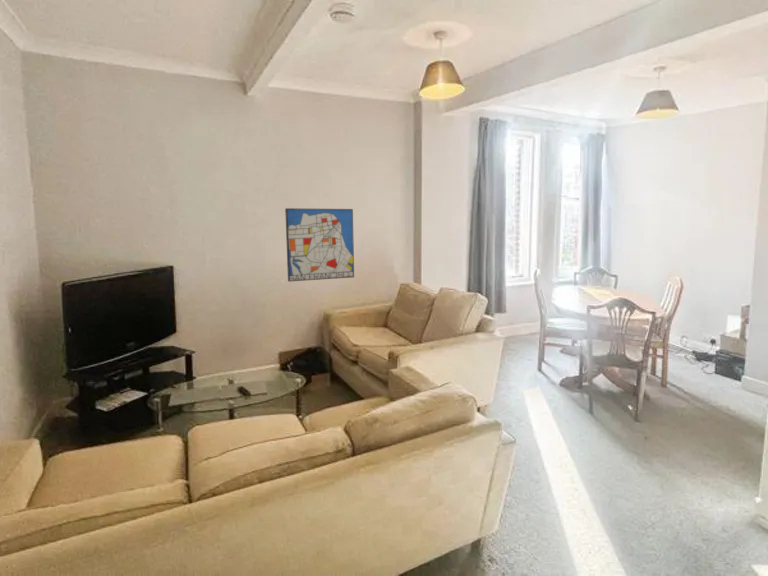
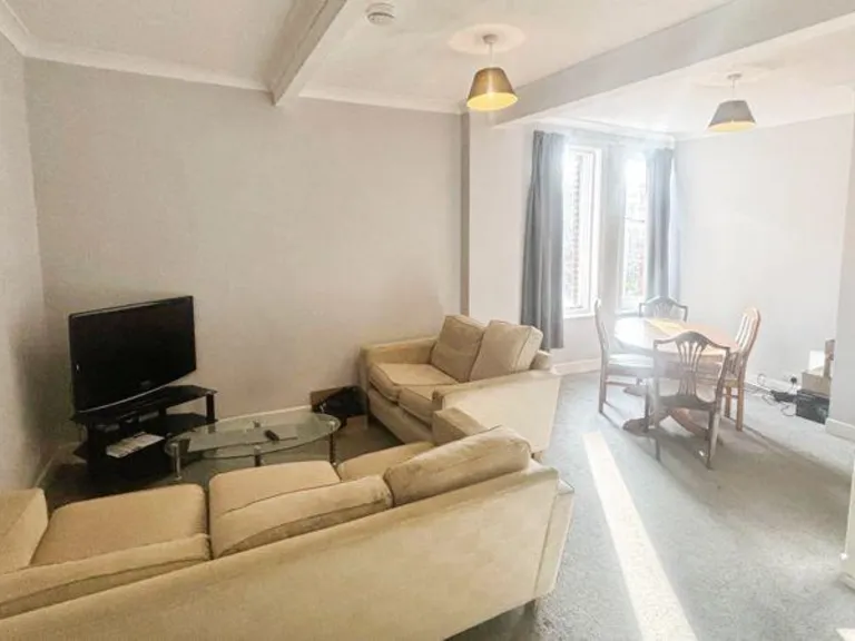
- wall art (321, 244)
